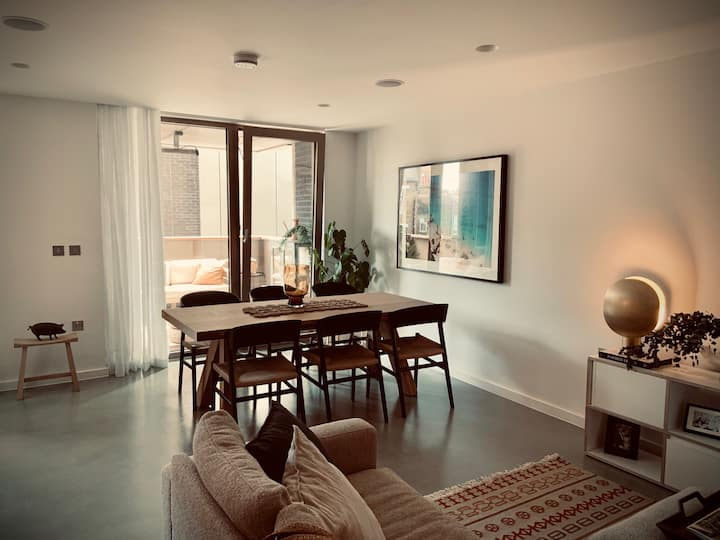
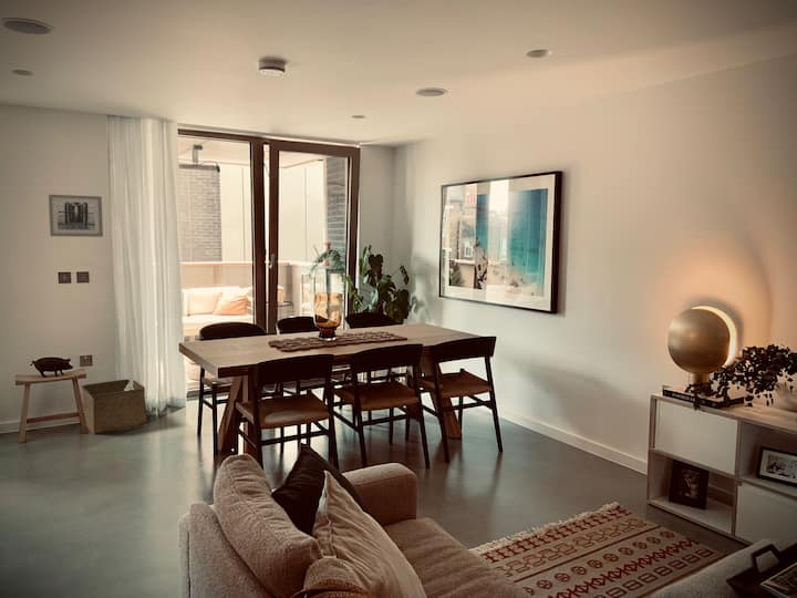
+ storage bin (114, 404)
+ wall art (75, 216)
